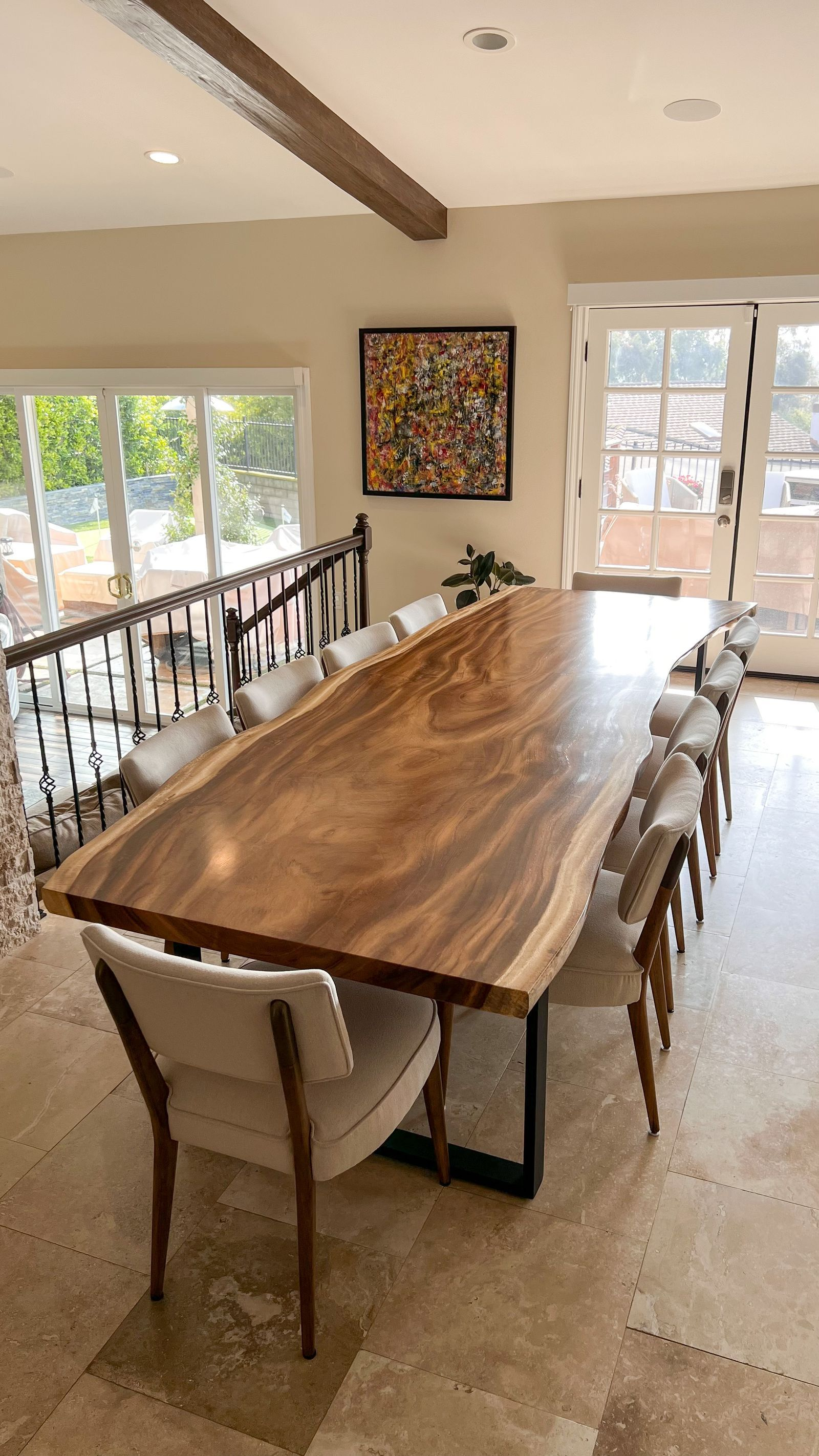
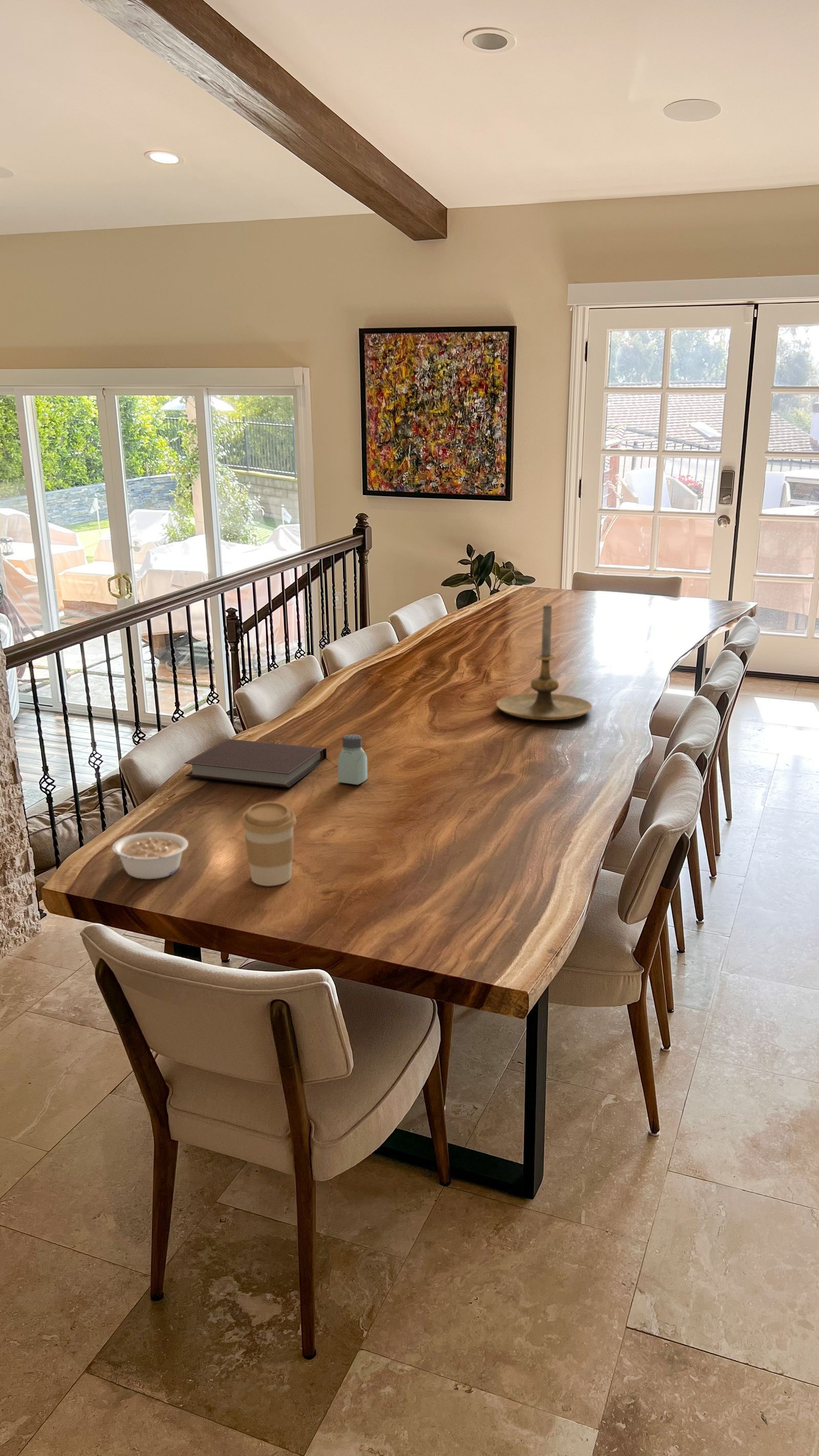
+ candle holder (546, 658)
+ saltshaker (352, 759)
+ notebook (257, 761)
+ legume (154, 855)
+ coffee cup (270, 843)
